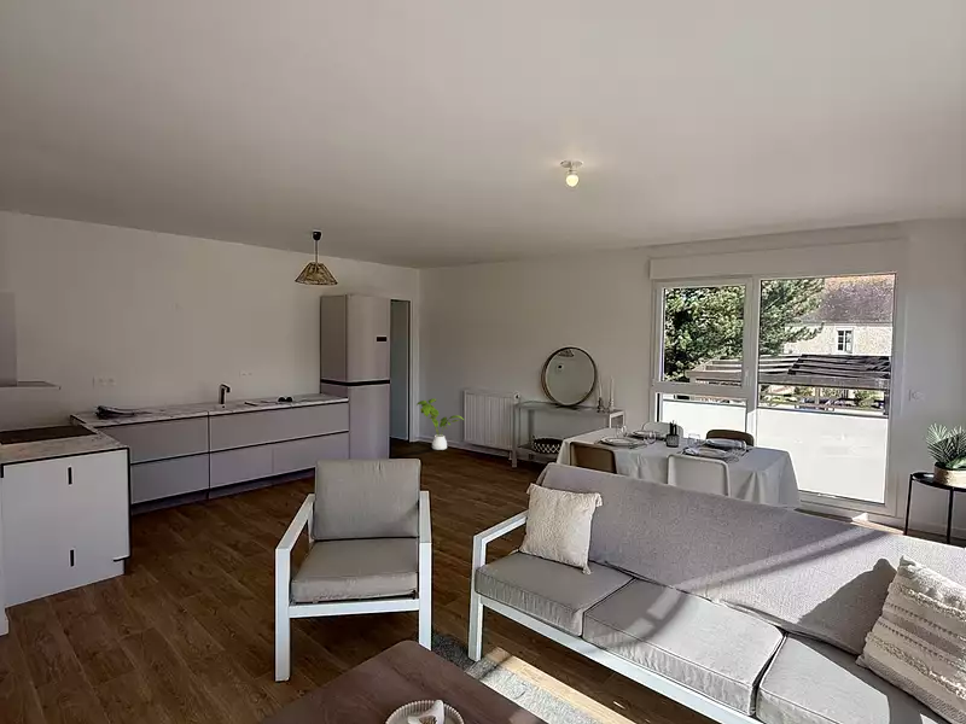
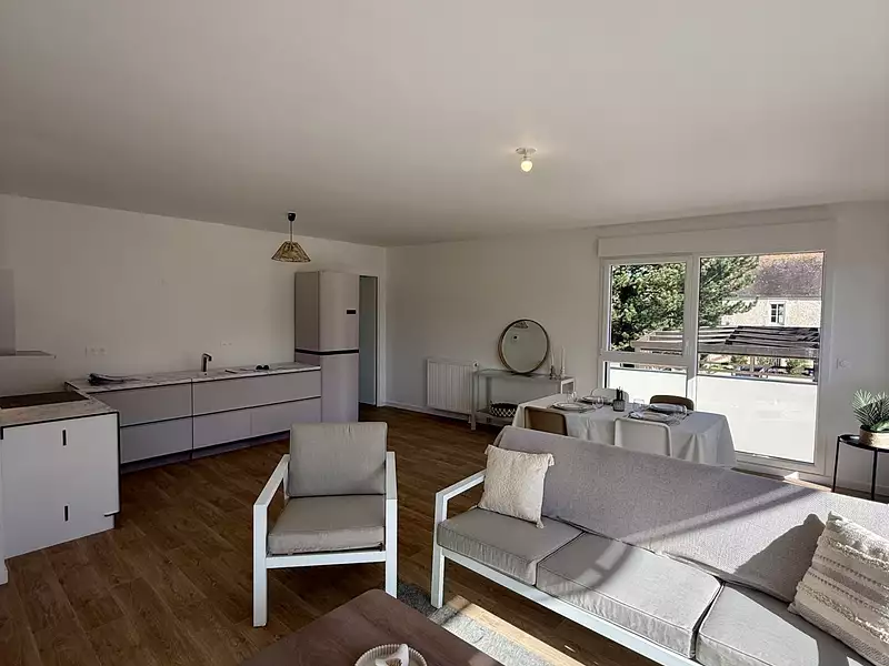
- house plant (436, 424)
